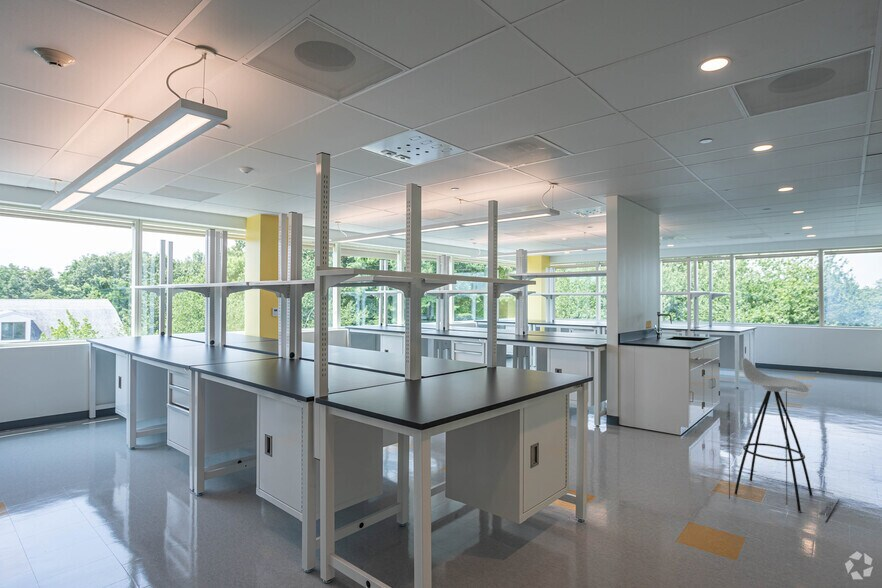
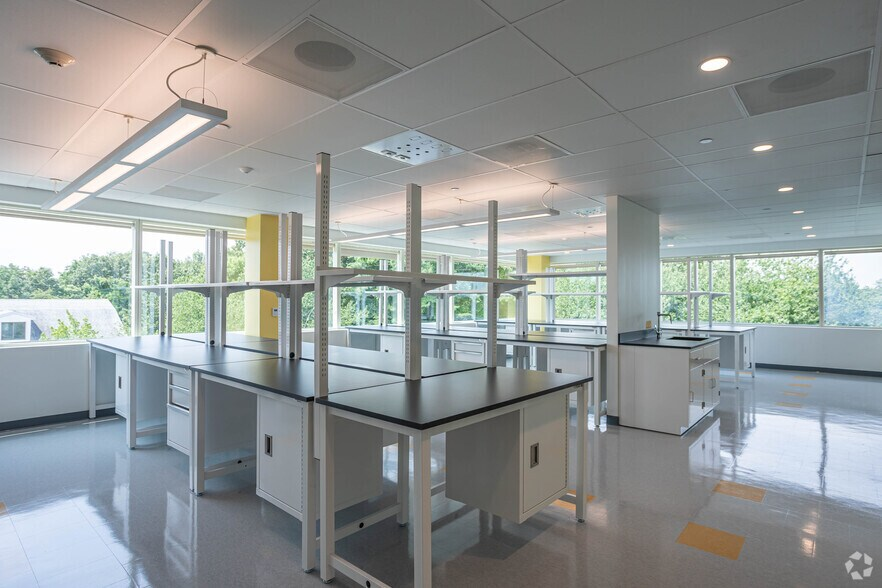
- stool (795, 434)
